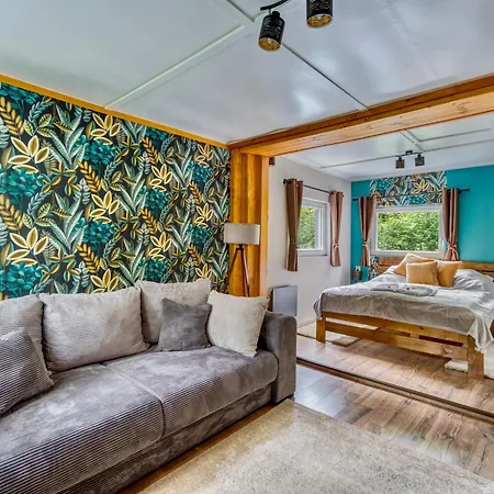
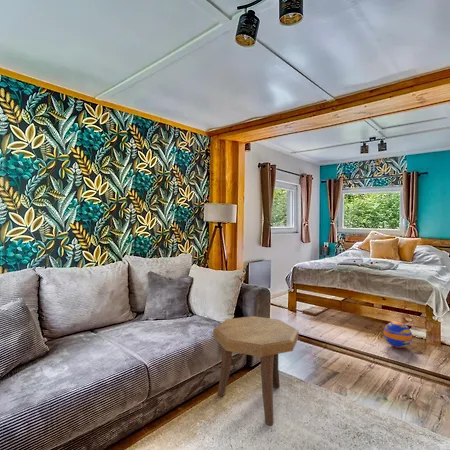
+ ball (397, 334)
+ side table (261, 364)
